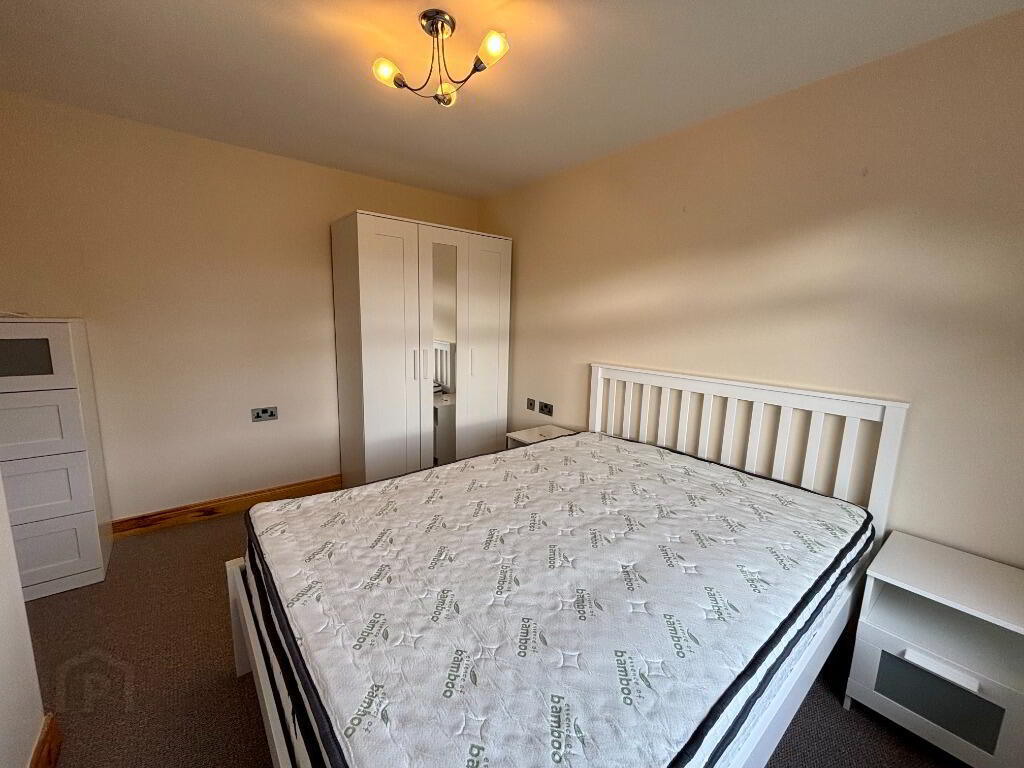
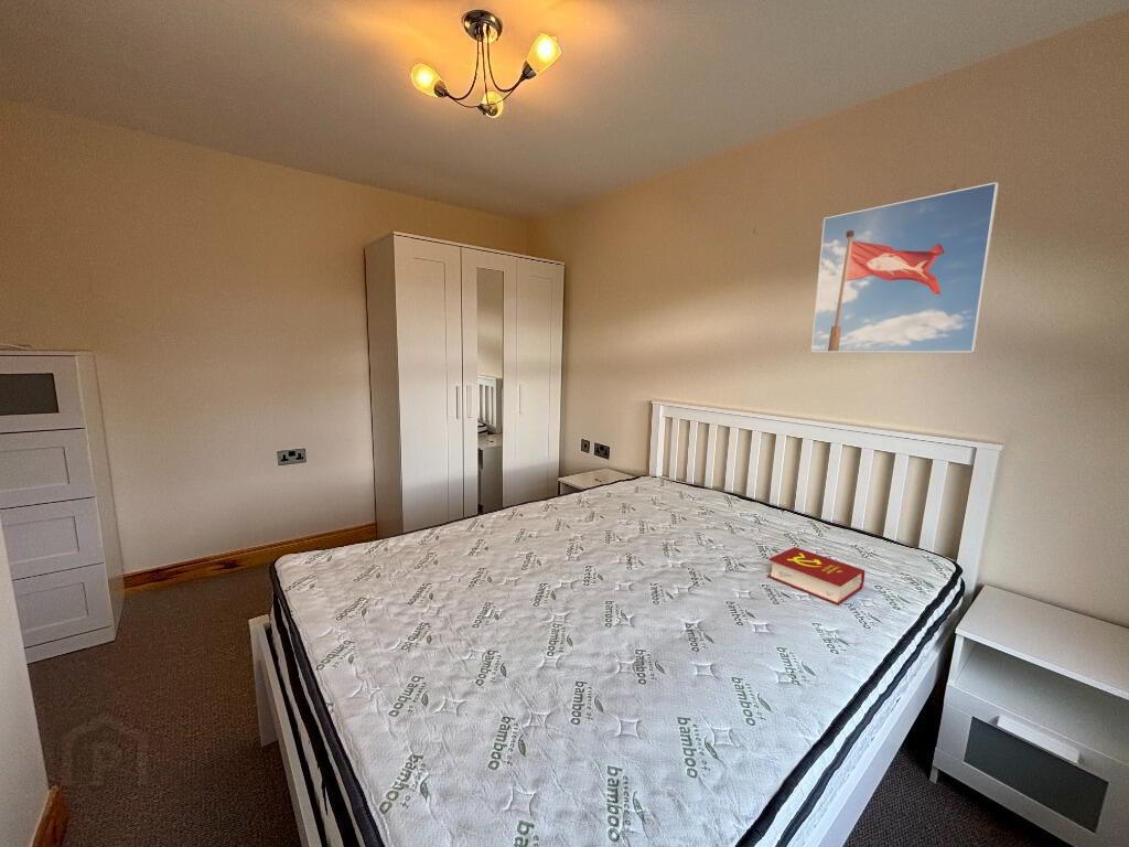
+ book (815, 572)
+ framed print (892, 279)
